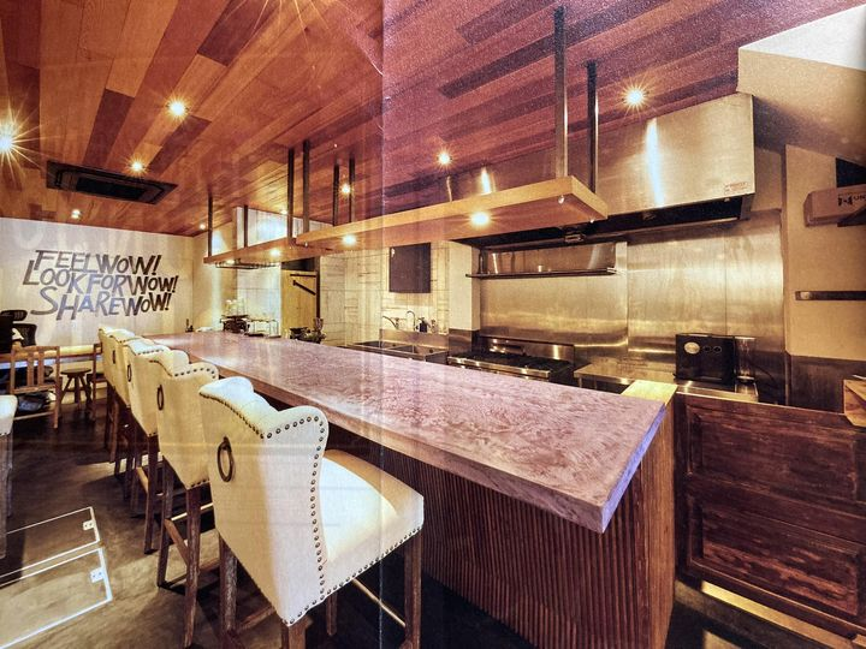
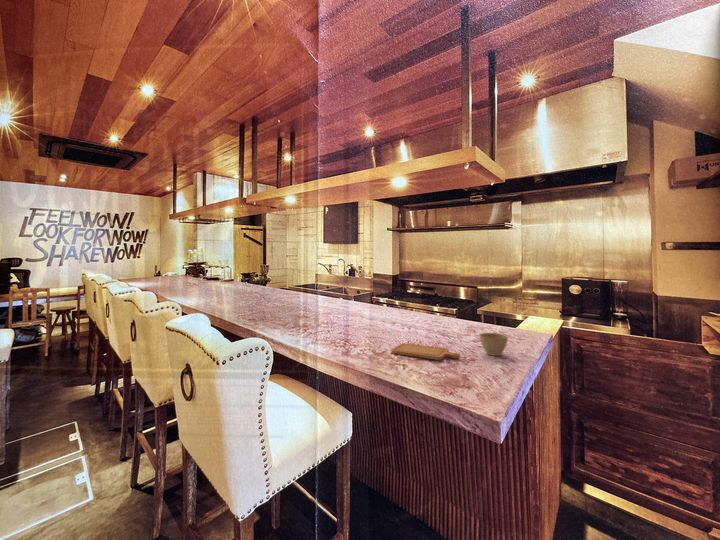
+ flower pot (493, 344)
+ chopping board (426, 351)
